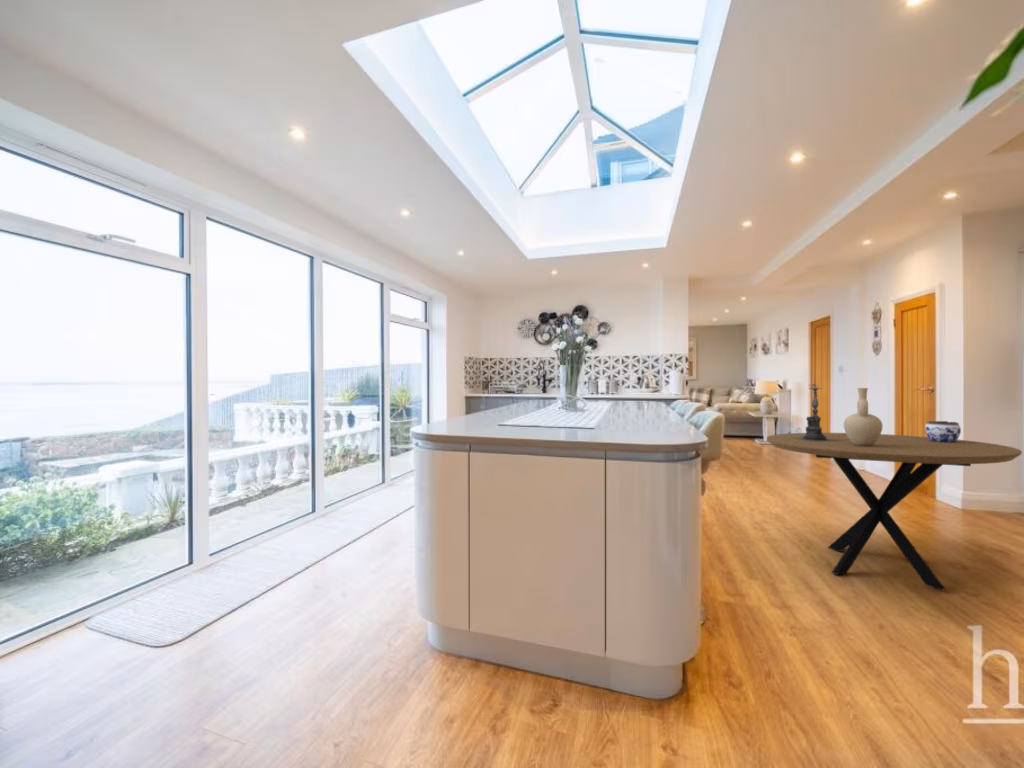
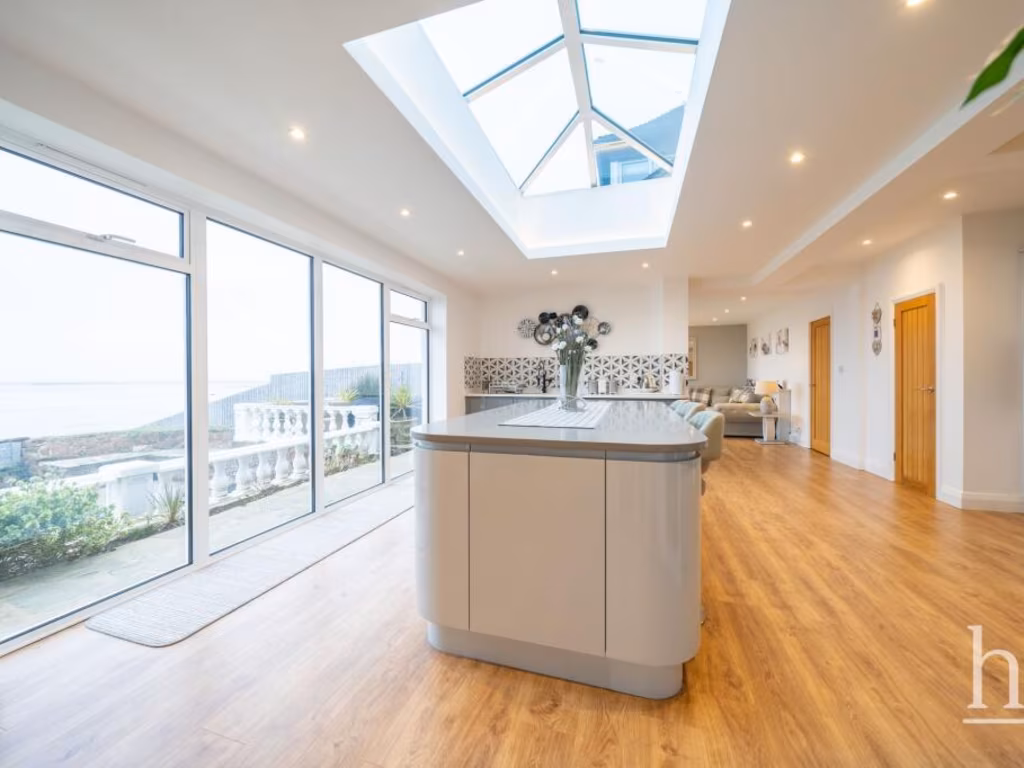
- vase (862, 416)
- dining table (879, 504)
- candle holder (815, 409)
- jar (942, 431)
